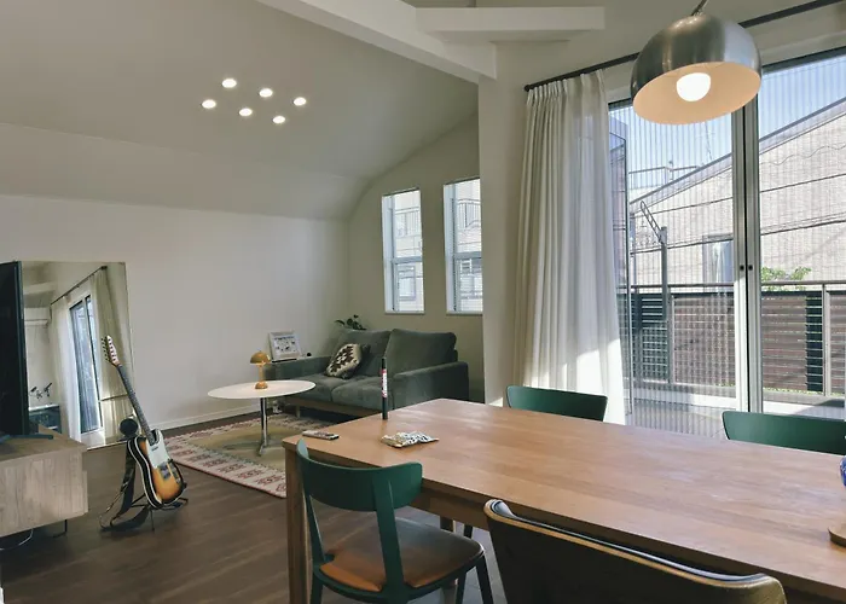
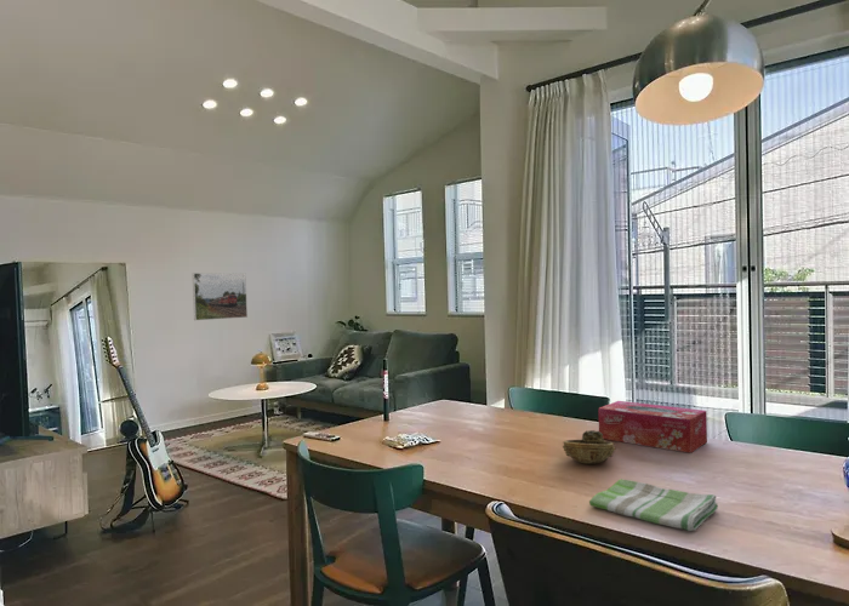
+ tissue box (651, 424)
+ dish towel (653, 501)
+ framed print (221, 296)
+ decorative bowl (591, 445)
